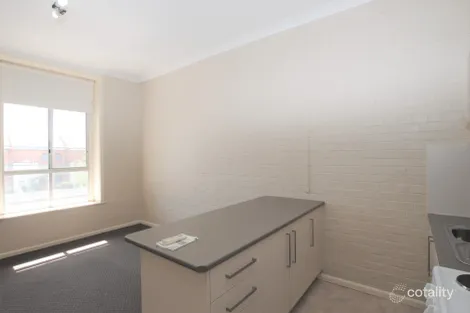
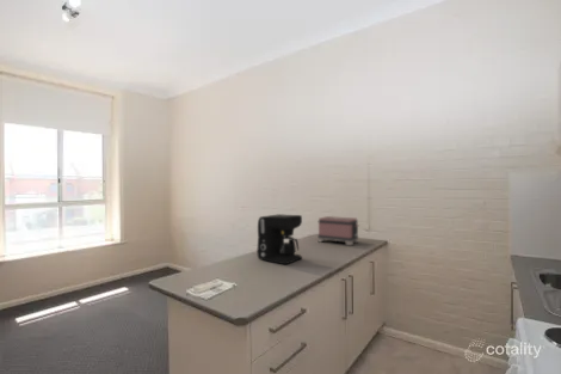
+ coffee maker (280, 237)
+ toaster (339, 229)
